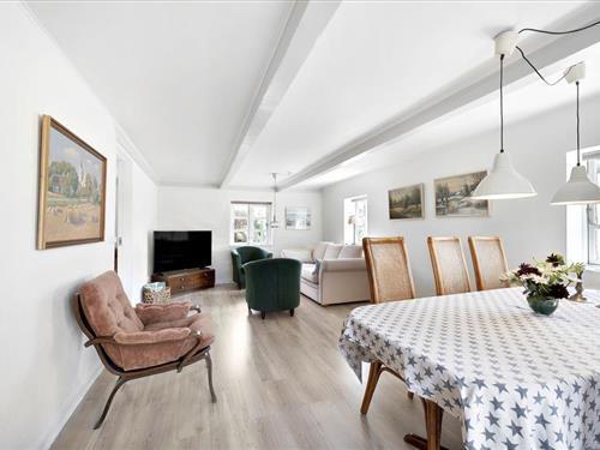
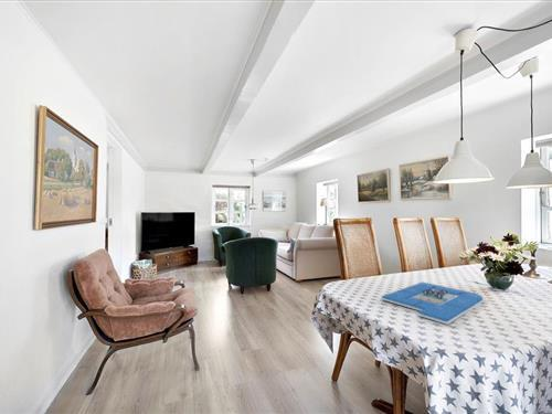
+ board game (432, 296)
